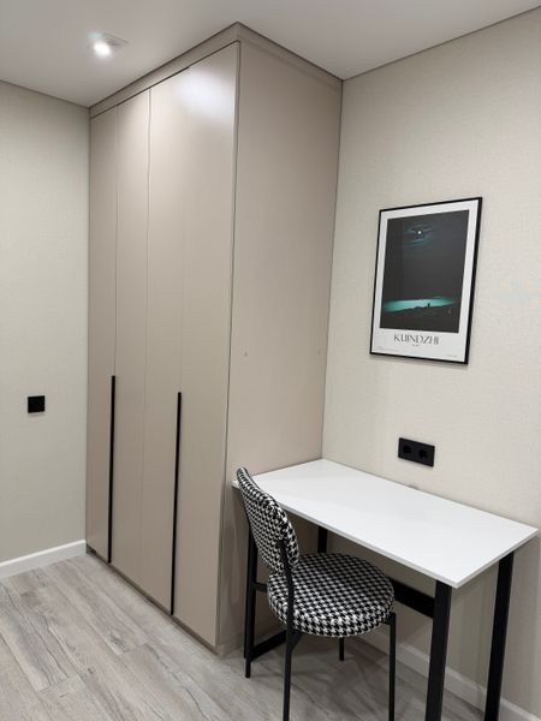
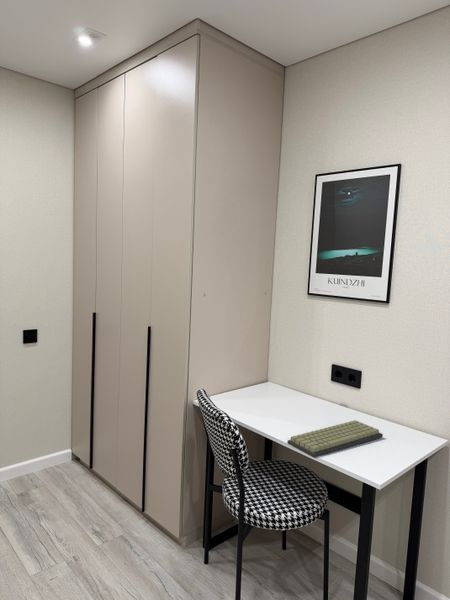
+ keyboard (336, 436)
